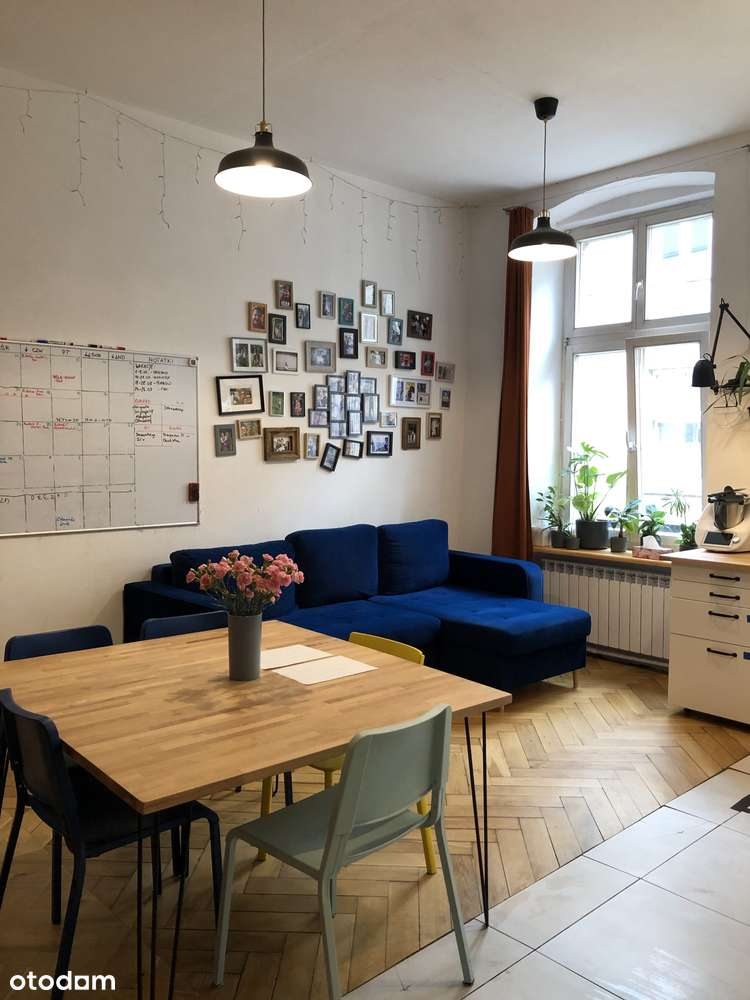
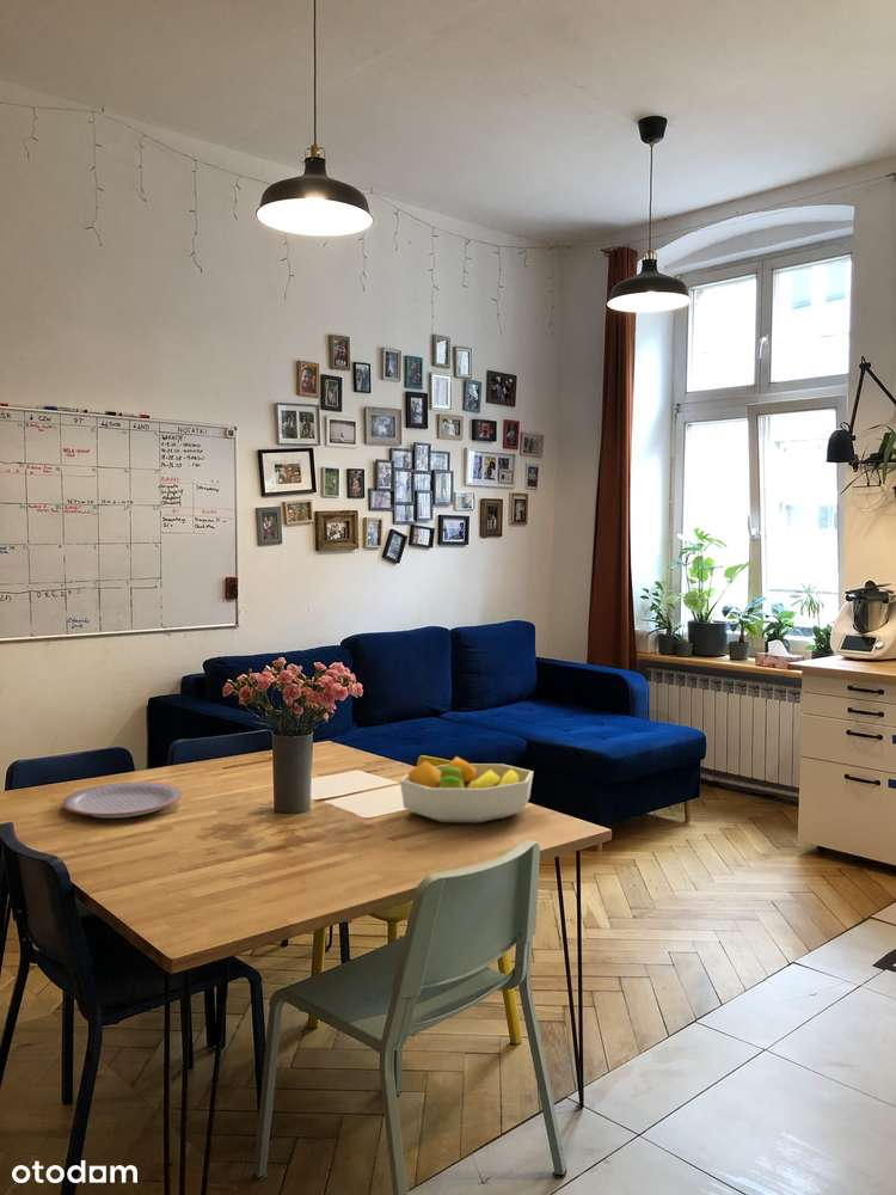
+ fruit bowl (467, 785)
+ plate (123, 801)
